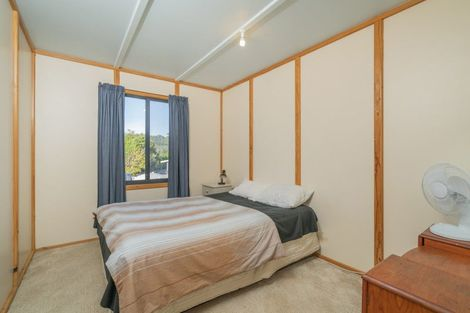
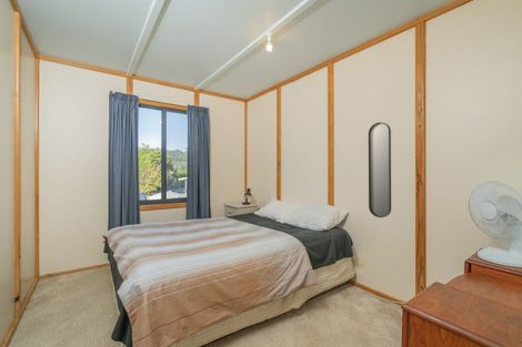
+ home mirror (379, 170)
